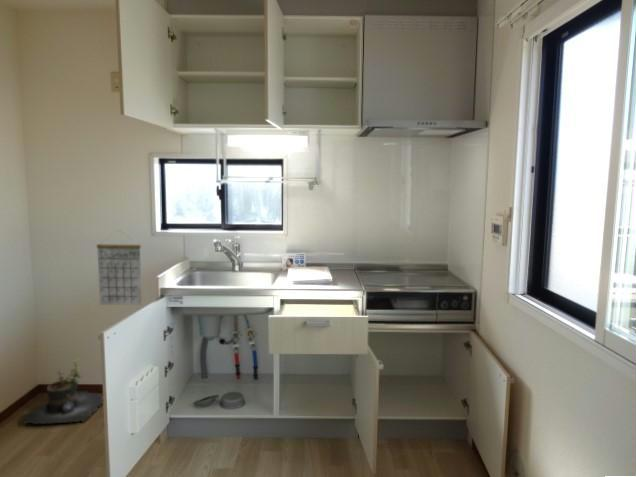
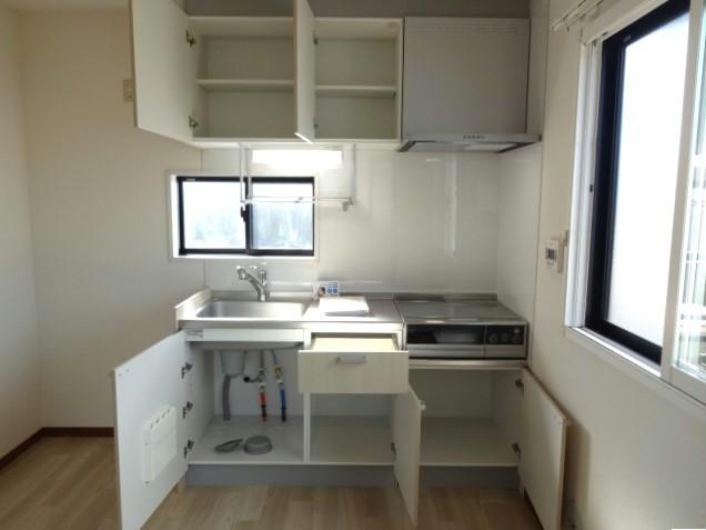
- calendar (119, 267)
- potted plant (69, 382)
